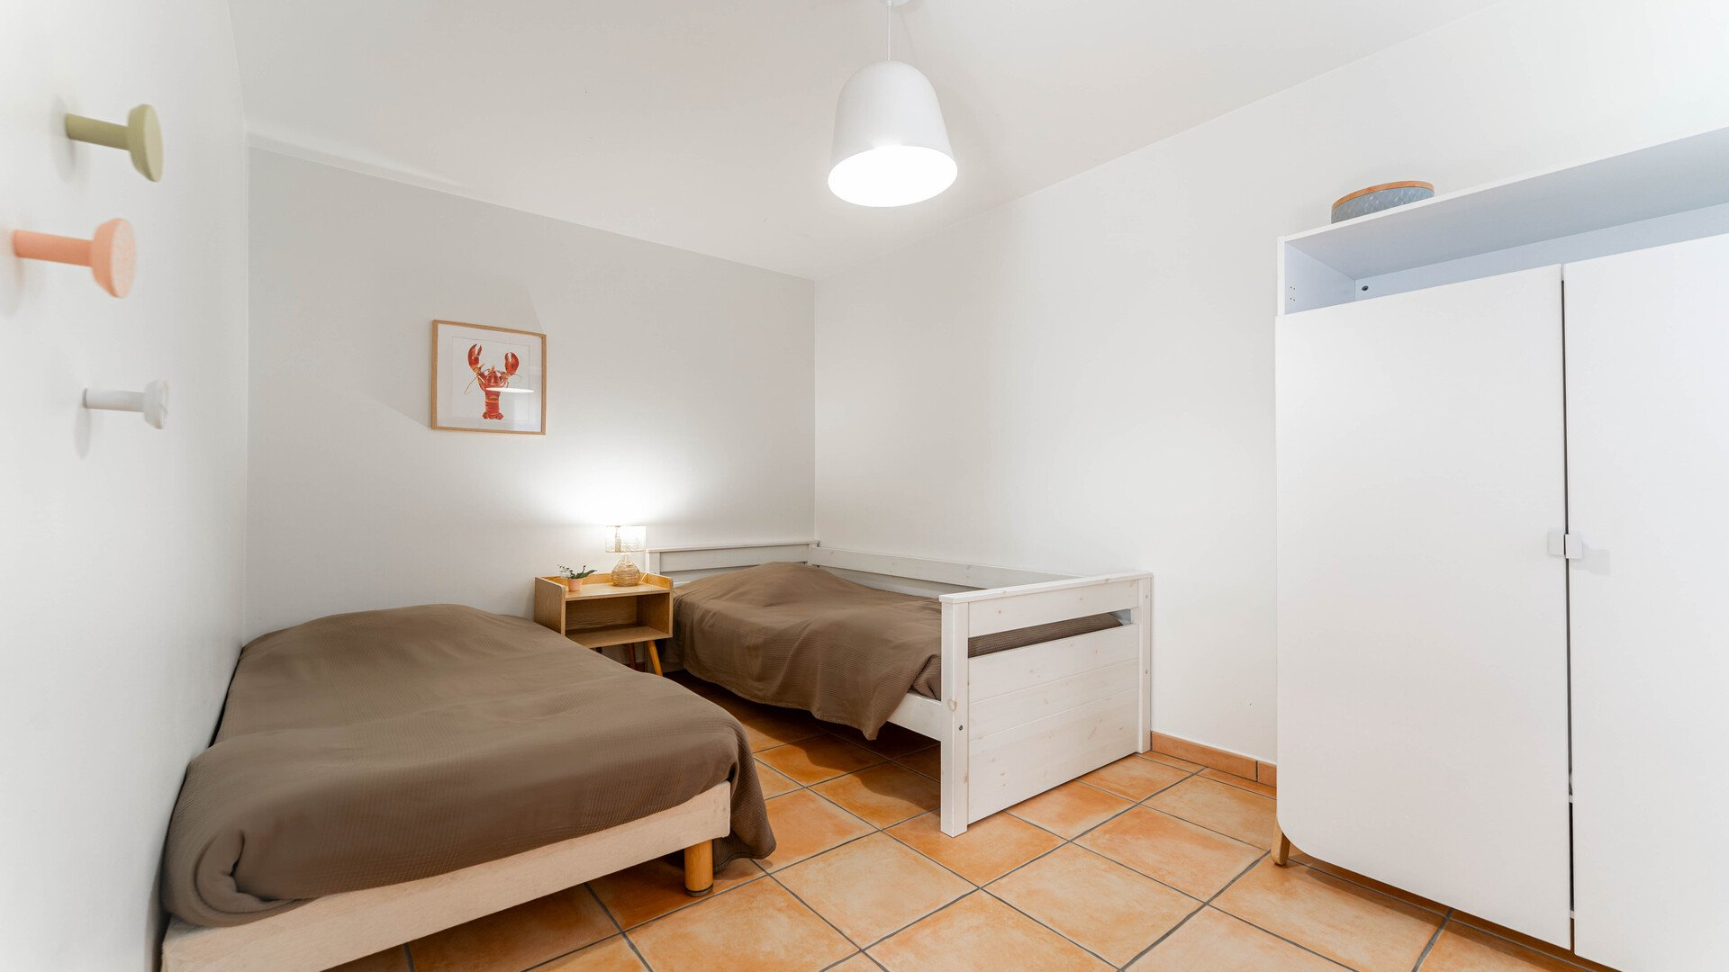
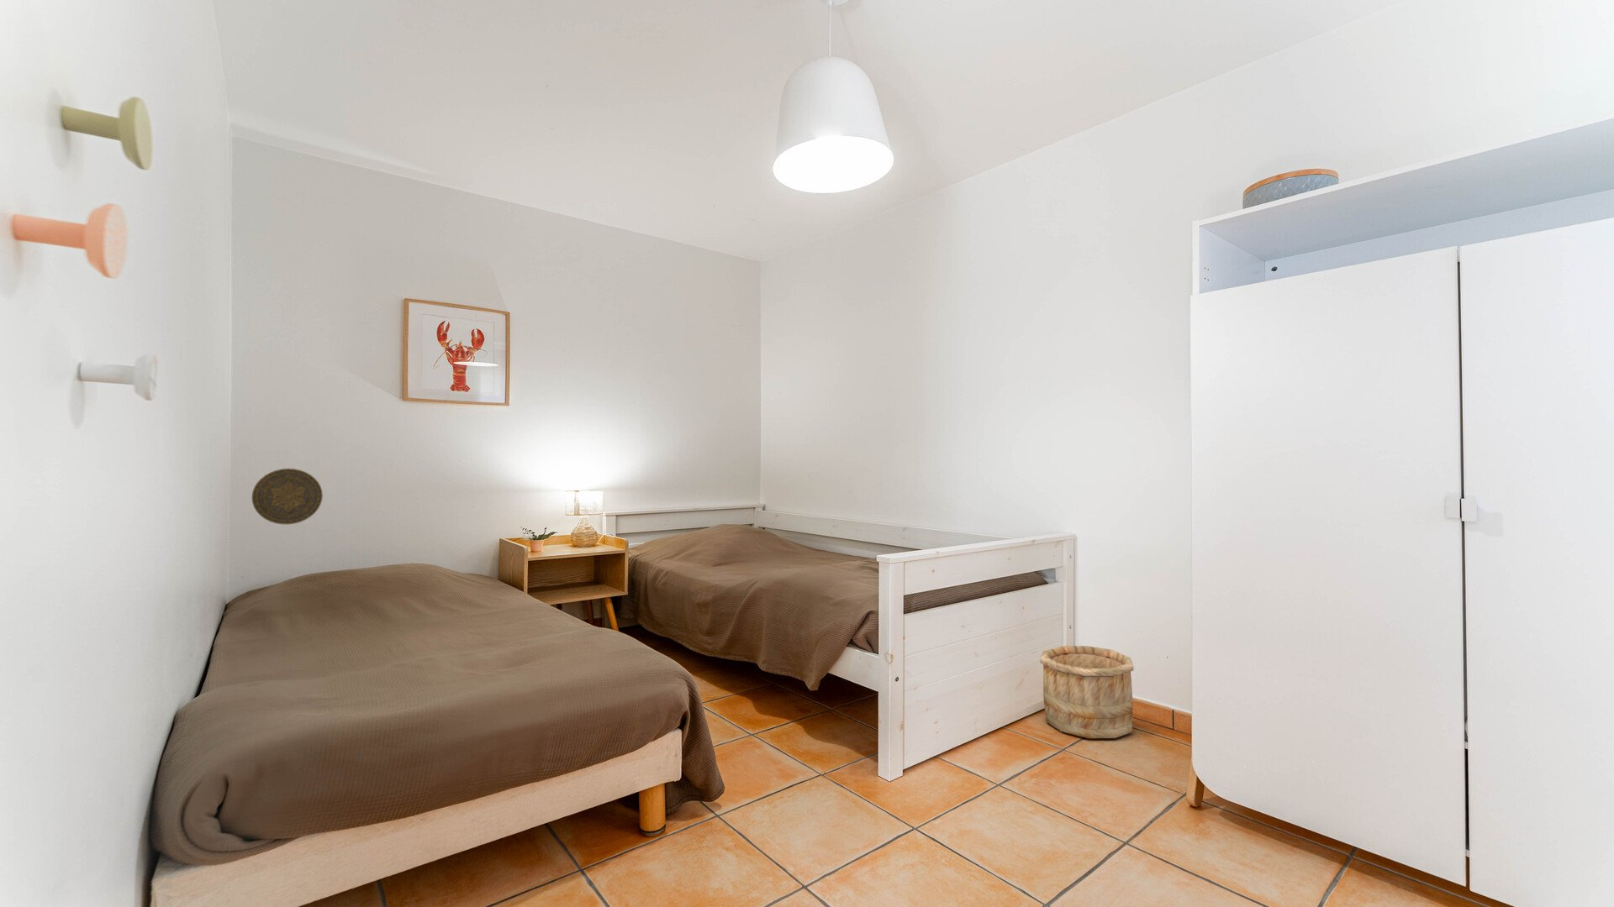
+ wooden bucket (1086, 690)
+ decorative plate (287, 496)
